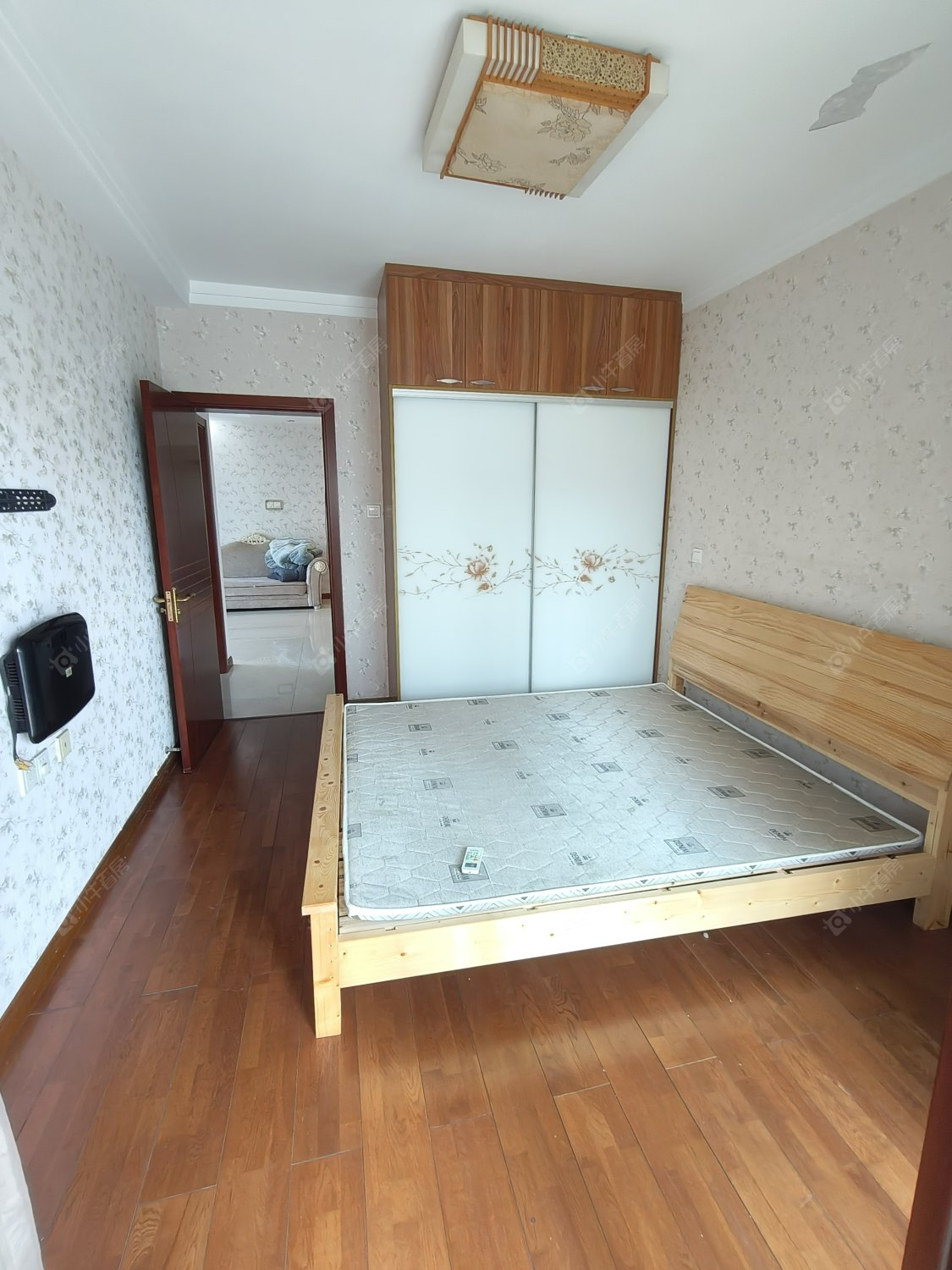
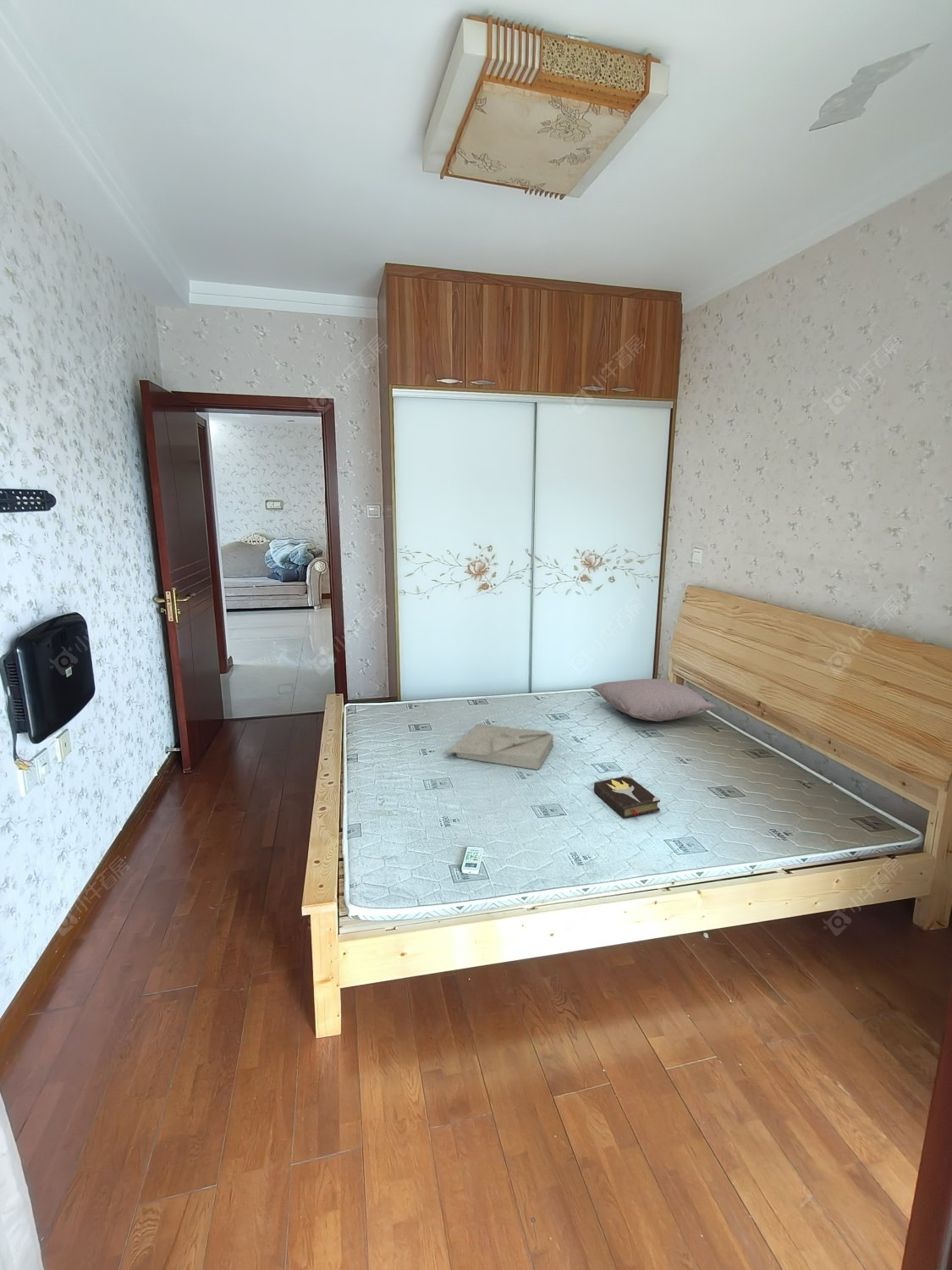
+ pillow (649, 697)
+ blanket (501, 738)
+ hardback book (625, 795)
